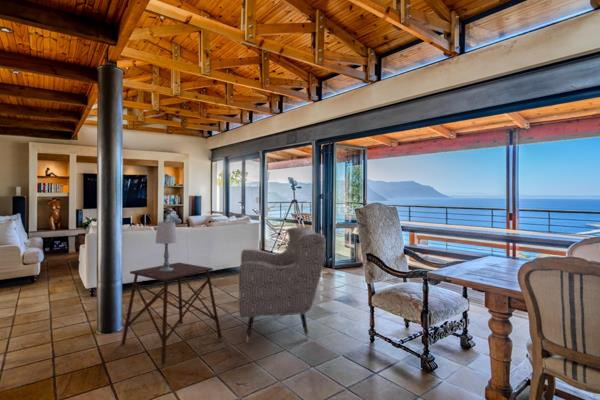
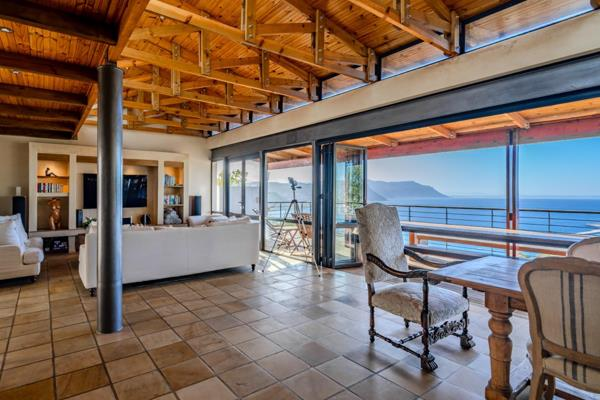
- side table (173, 304)
- table lamp (166, 245)
- armchair (280, 278)
